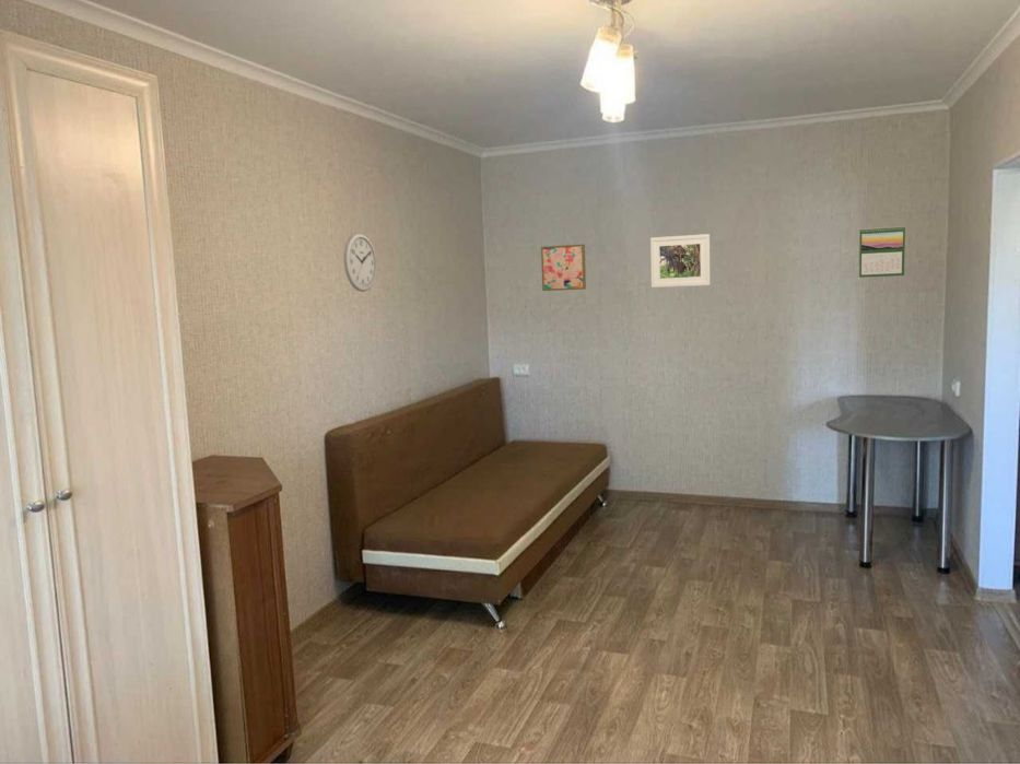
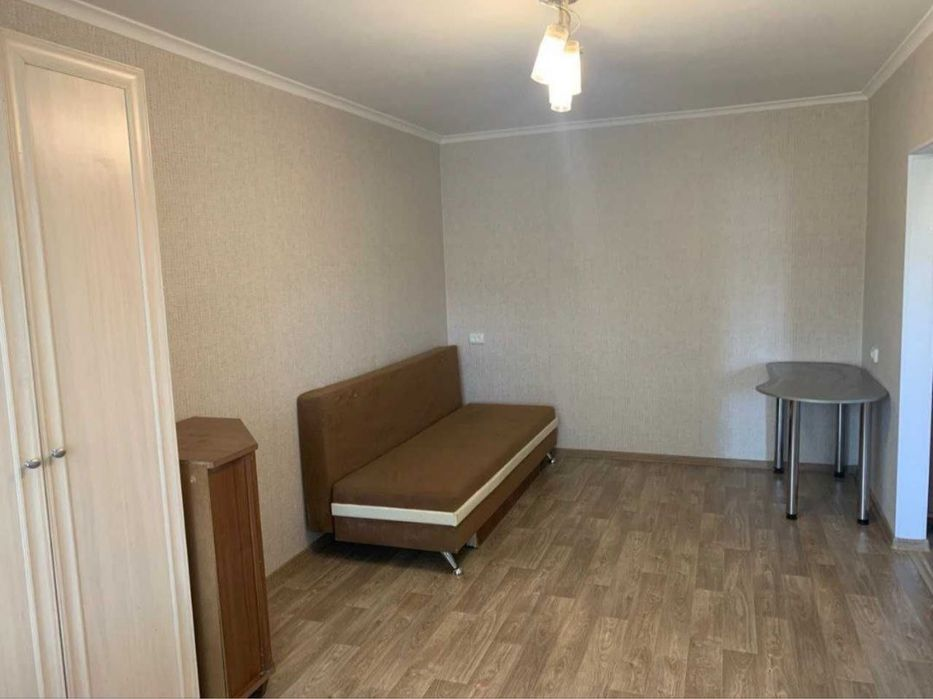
- wall art (563, 268)
- wall clock (361, 261)
- calendar (881, 251)
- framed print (680, 261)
